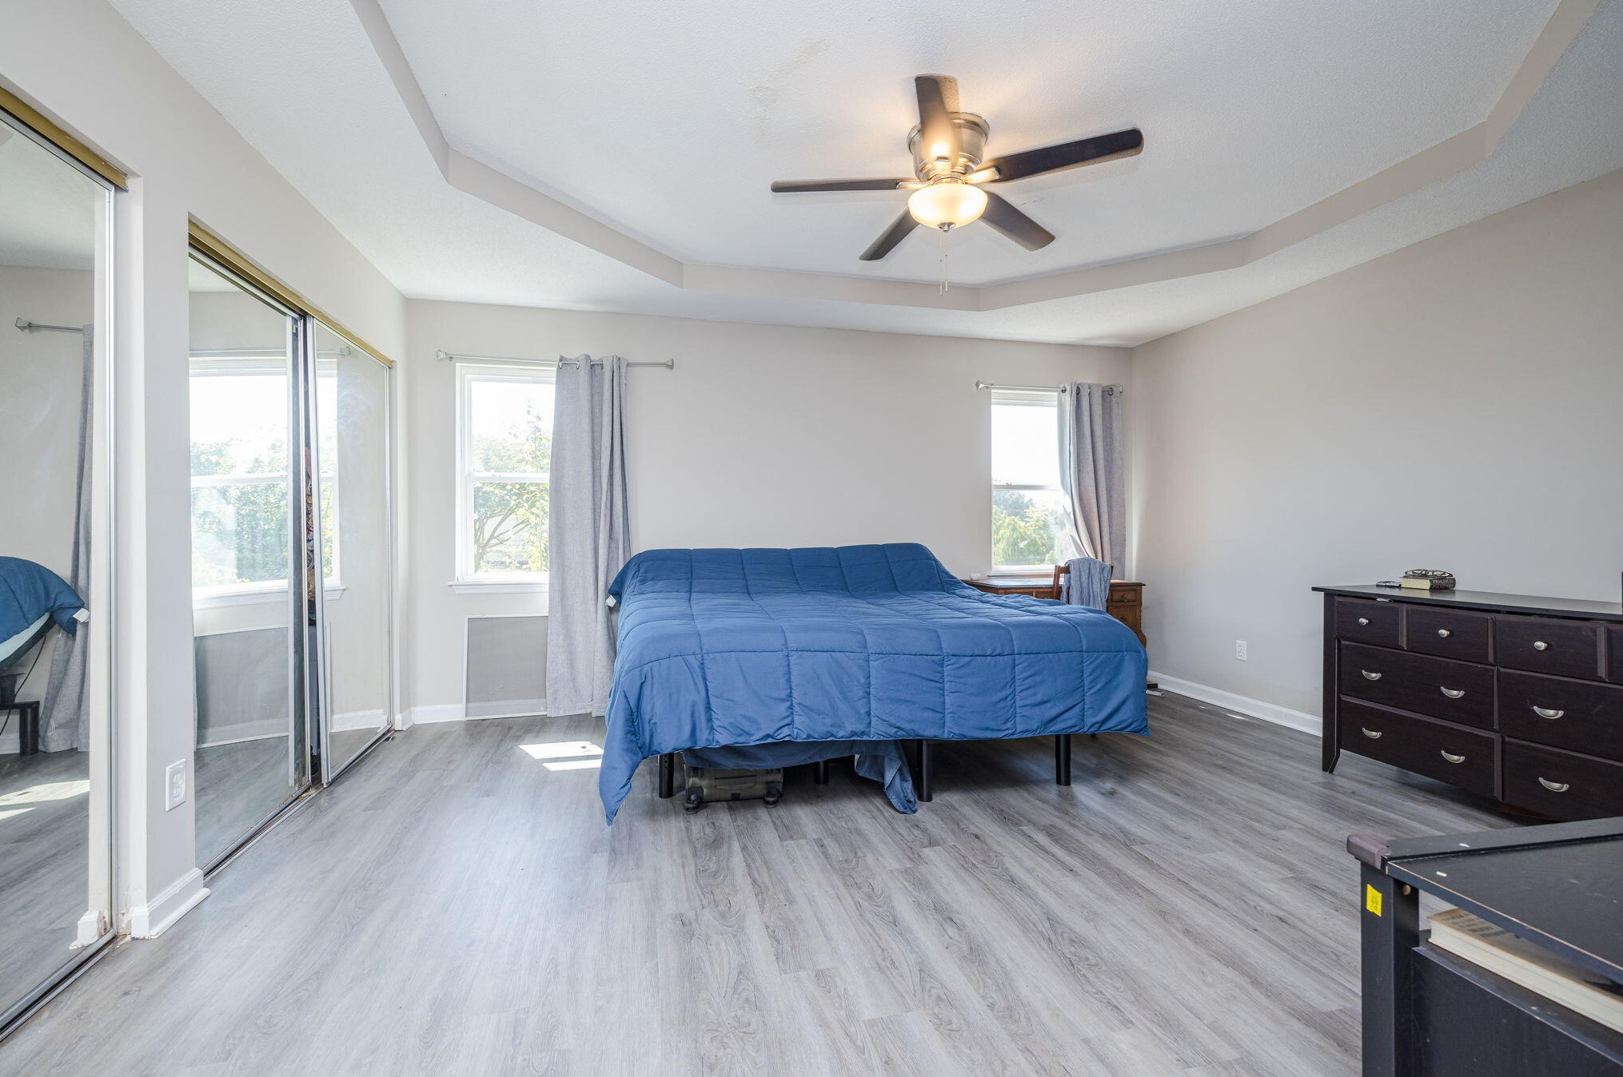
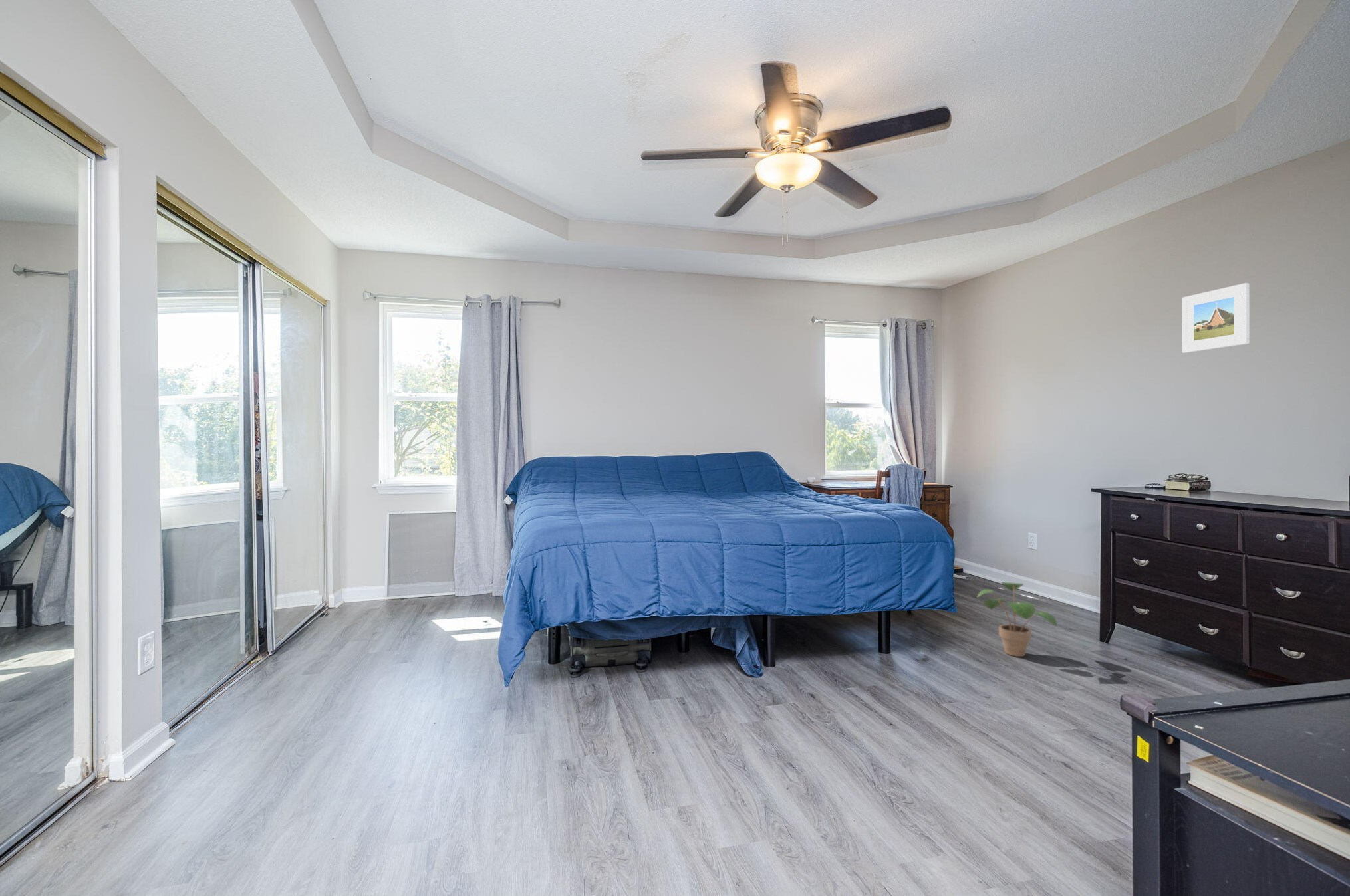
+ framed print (1214, 319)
+ potted plant (1015, 619)
